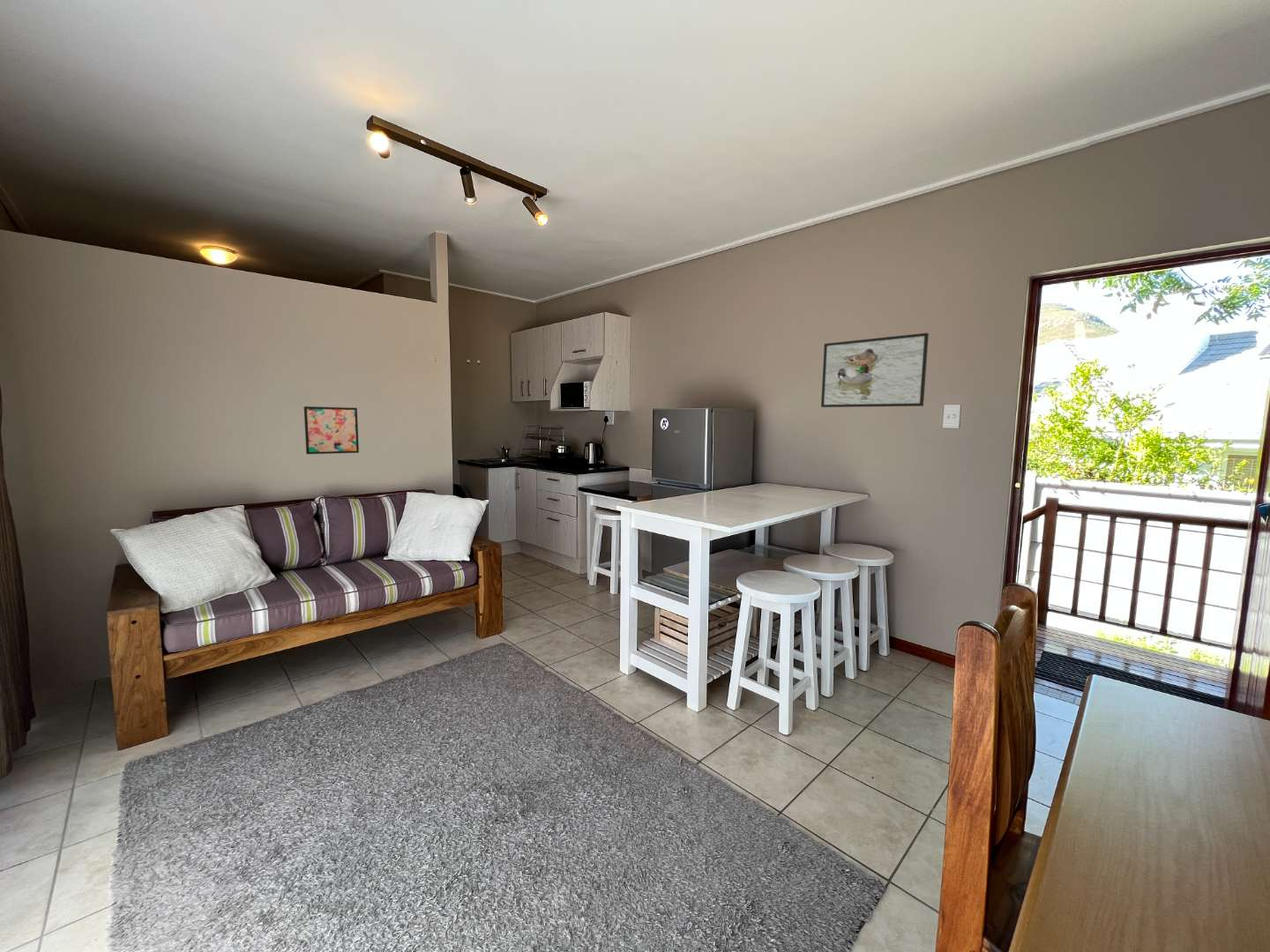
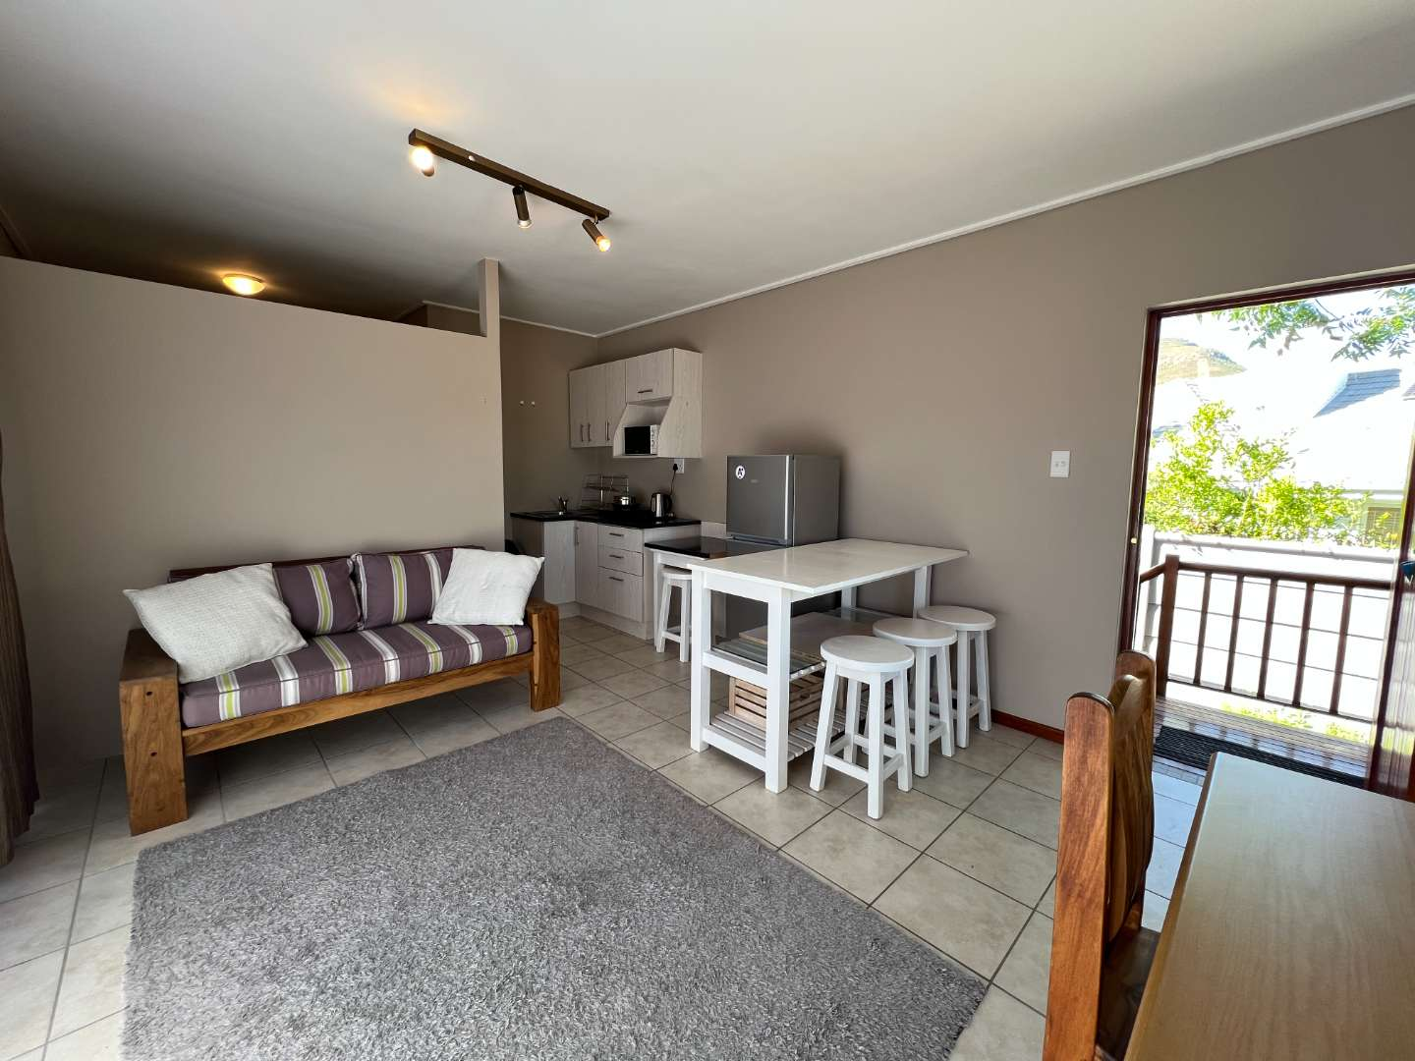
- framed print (870, 373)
- wall art (332, 430)
